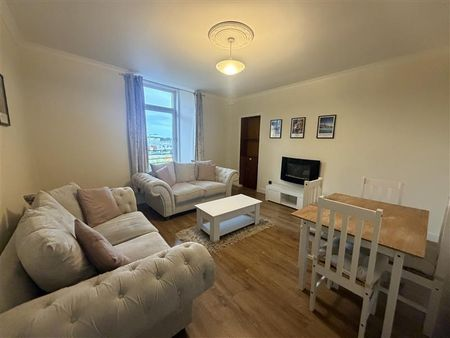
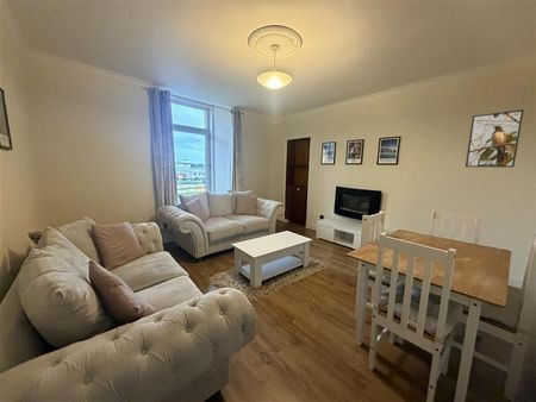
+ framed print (492, 140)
